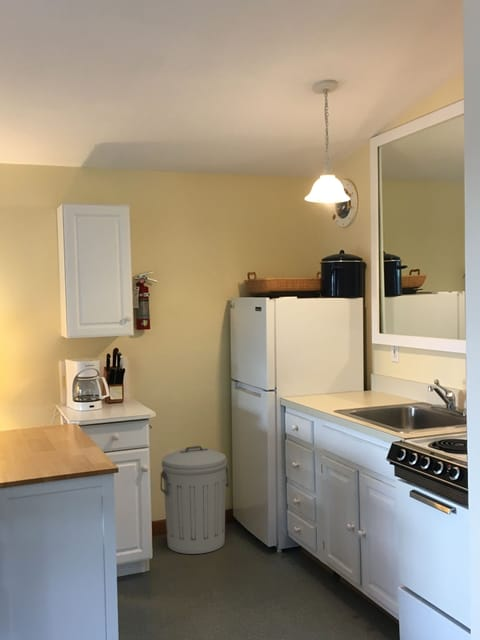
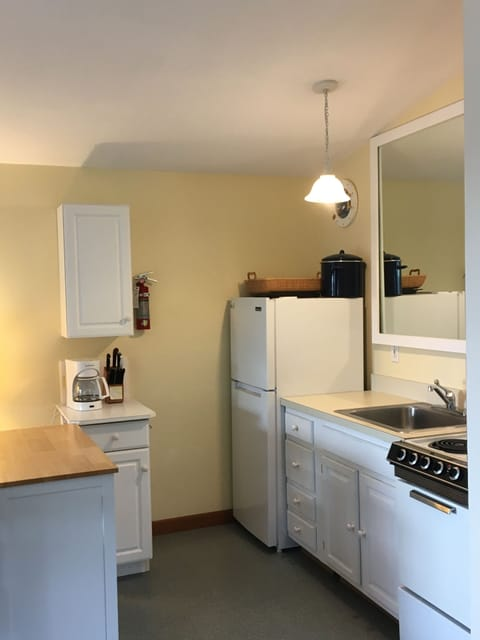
- trash can (195, 494)
